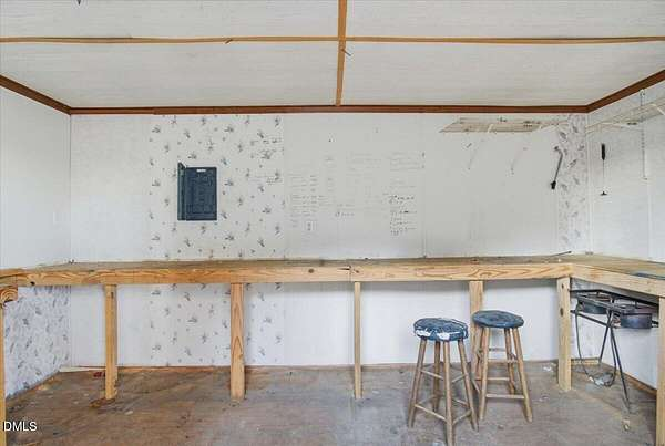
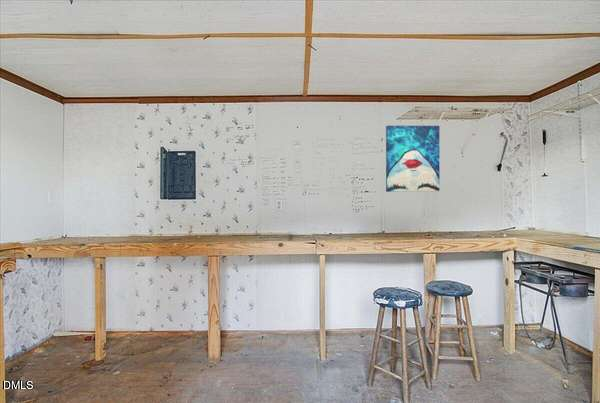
+ wall art (412, 158)
